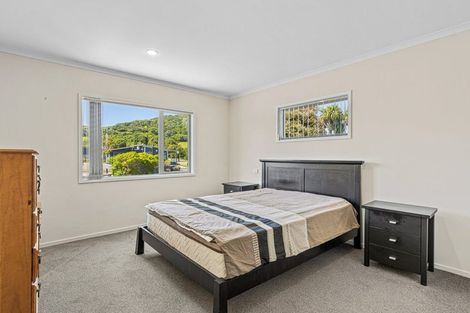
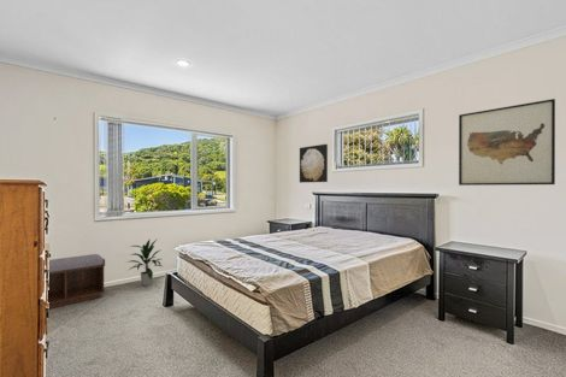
+ wall art (502, 146)
+ bench (63, 279)
+ wall art (312, 164)
+ indoor plant (146, 261)
